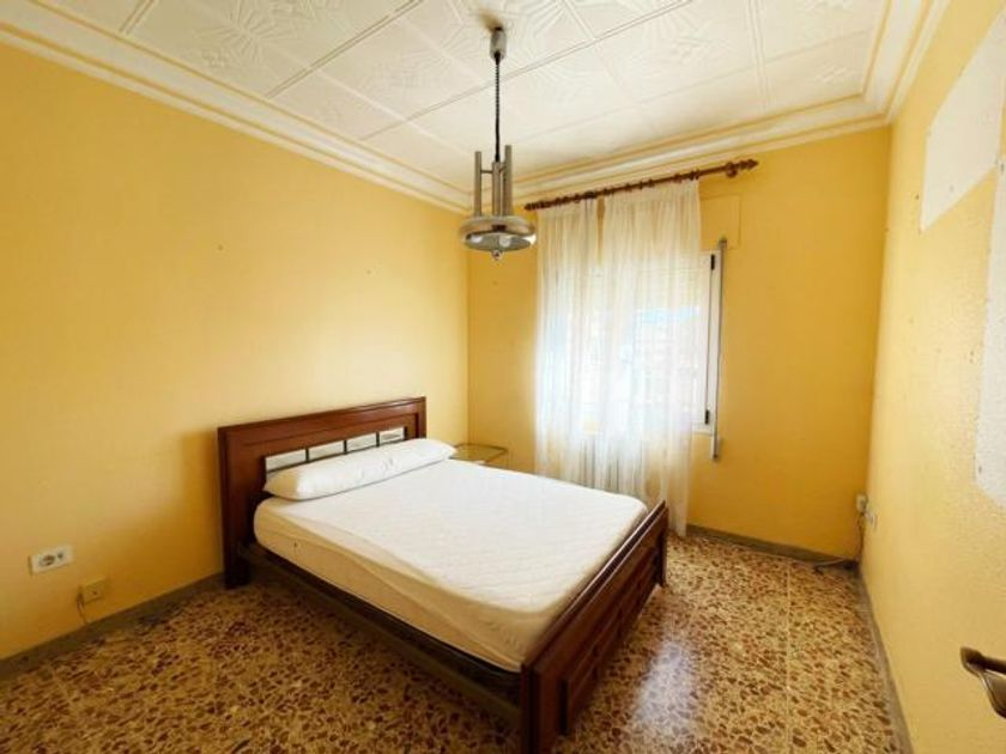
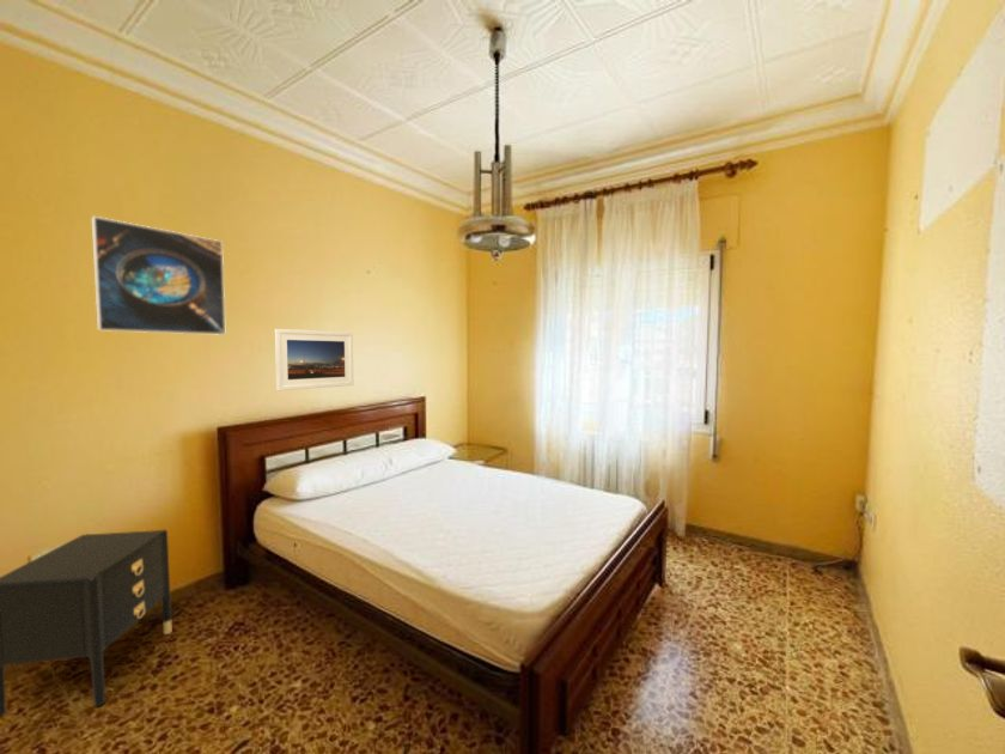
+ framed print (317, 359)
+ nightstand (91, 610)
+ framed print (165, 281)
